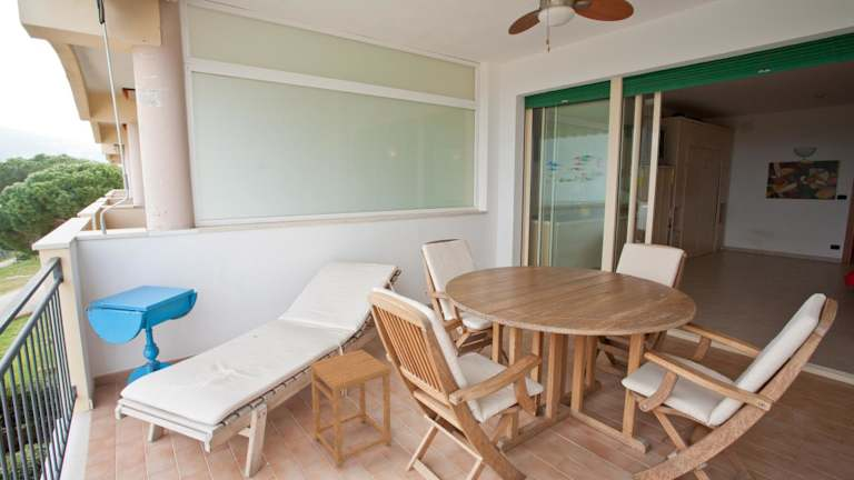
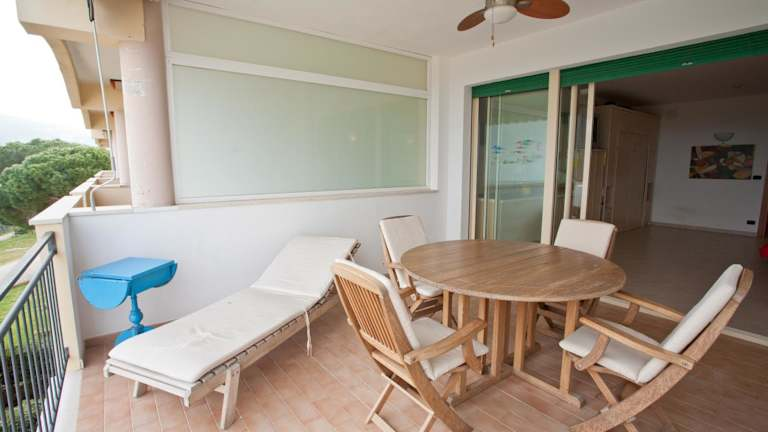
- side table (359, 403)
